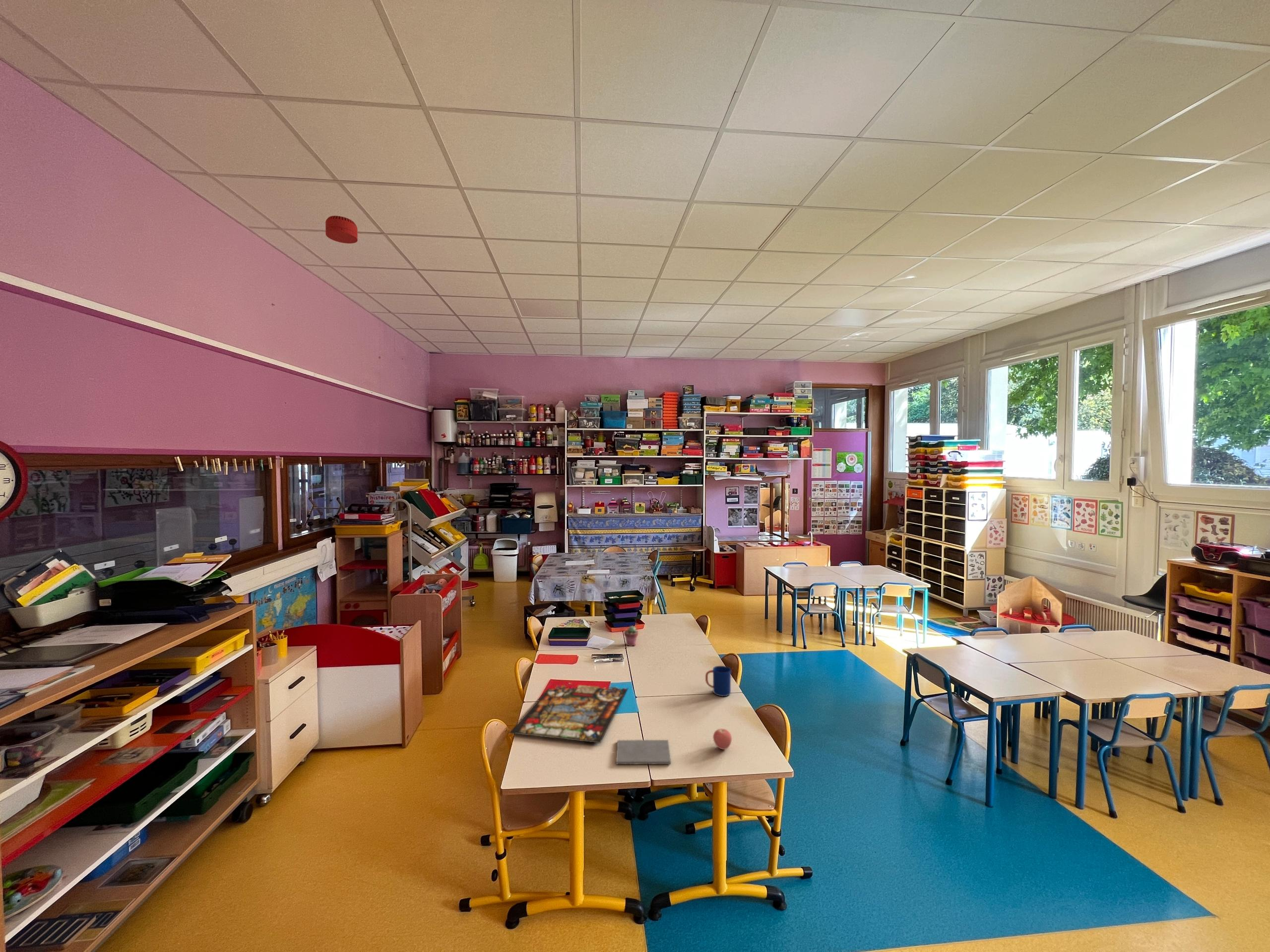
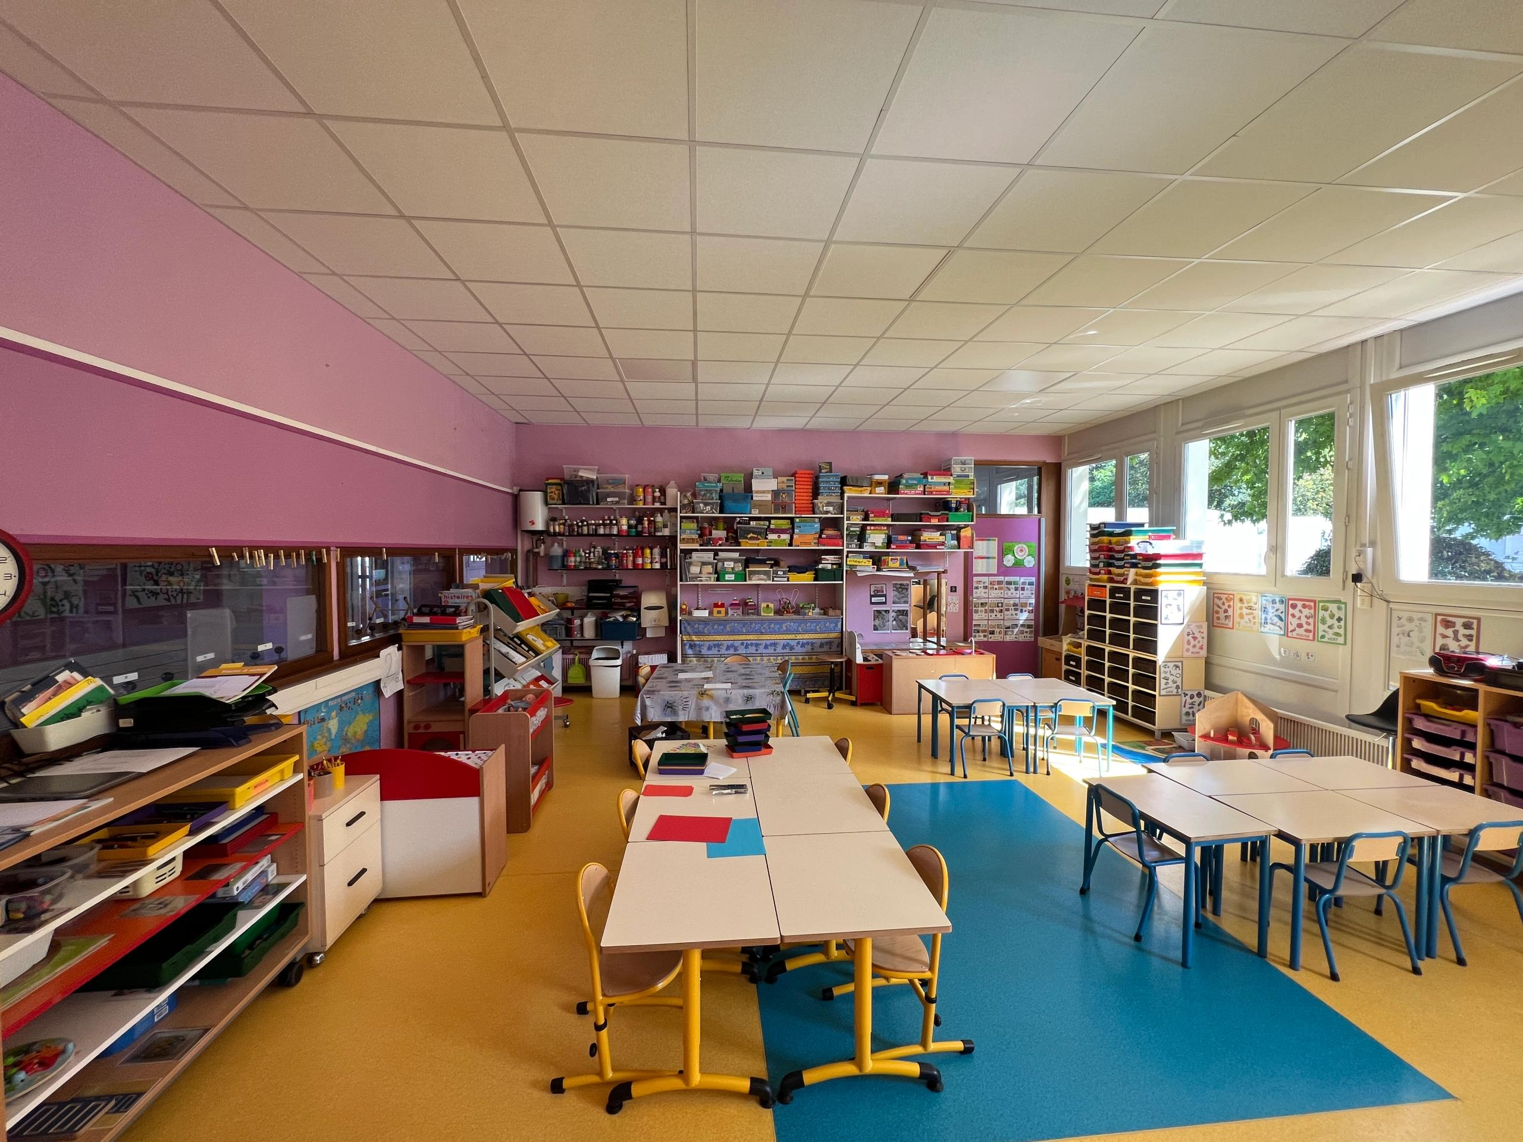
- stained glass panel (574, 708)
- mug (718, 681)
- potted succulent (631, 635)
- smoke detector (341, 229)
- apple (722, 738)
- notepad (643, 751)
